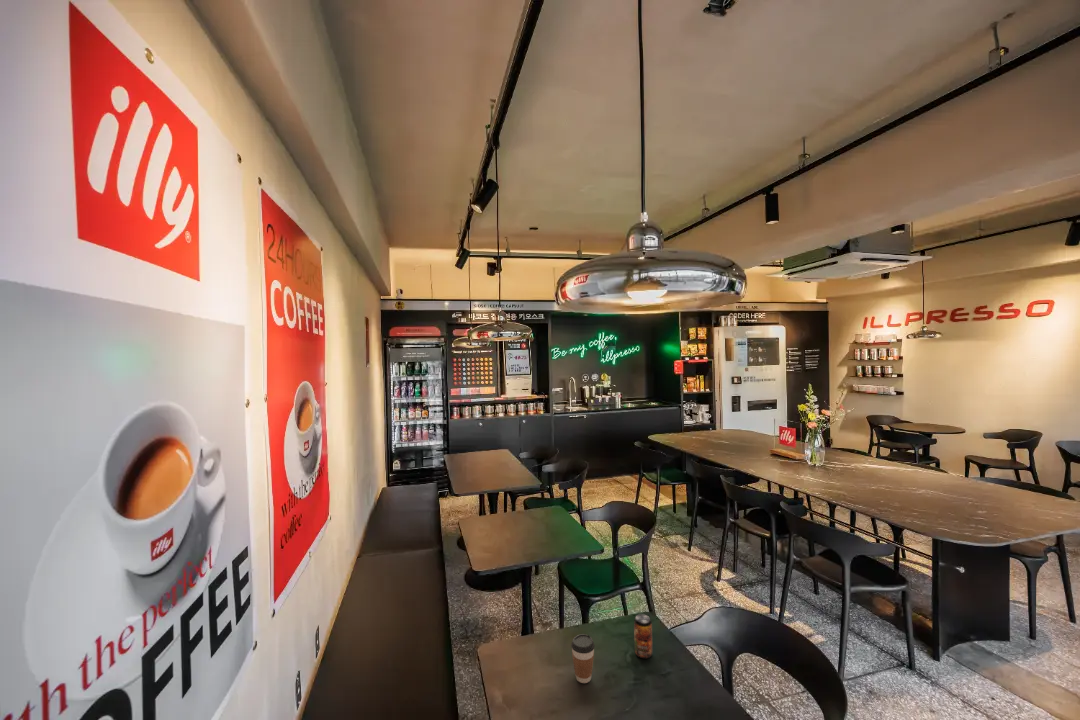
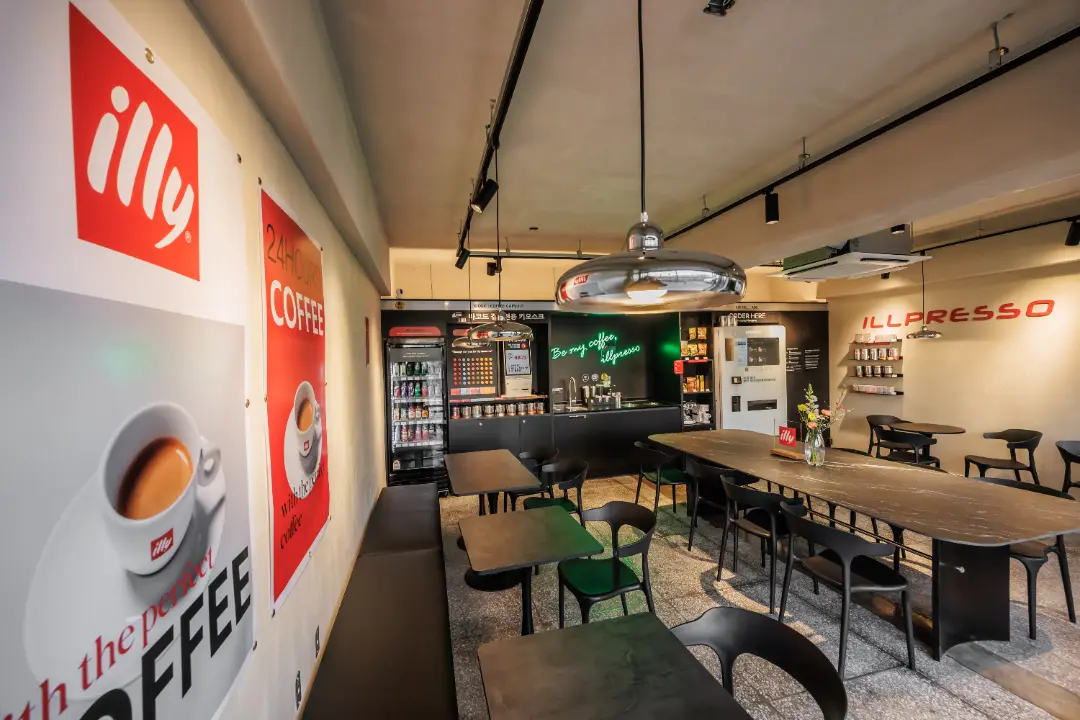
- coffee cup (583, 659)
- beverage can (643, 636)
